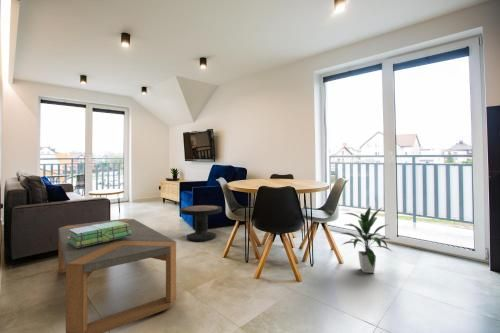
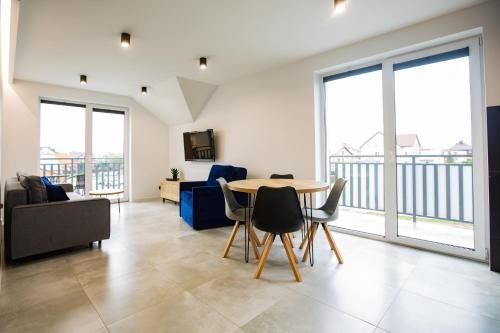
- side table (201, 222)
- stack of books (100, 234)
- indoor plant (366, 238)
- coffee table (110, 259)
